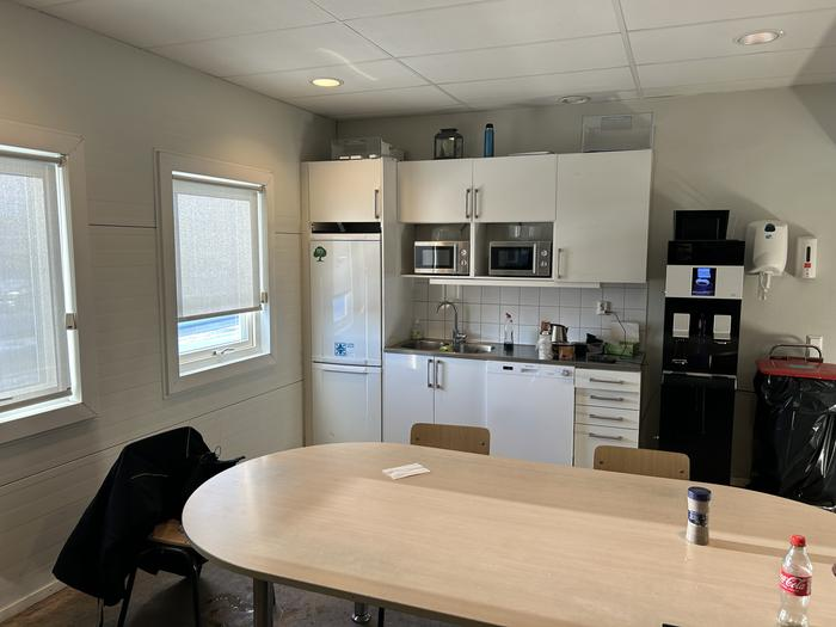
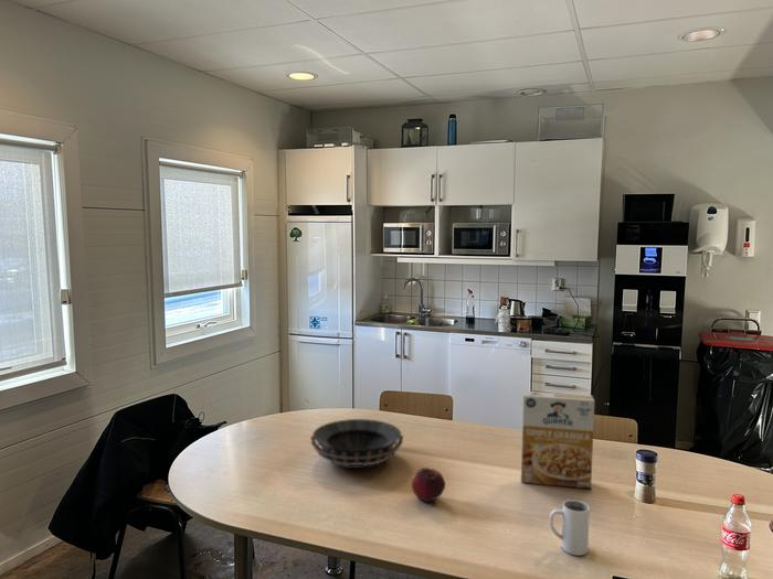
+ decorative bowl (356, 446)
+ cereal box (555, 439)
+ mug (569, 526)
+ fruit (427, 484)
